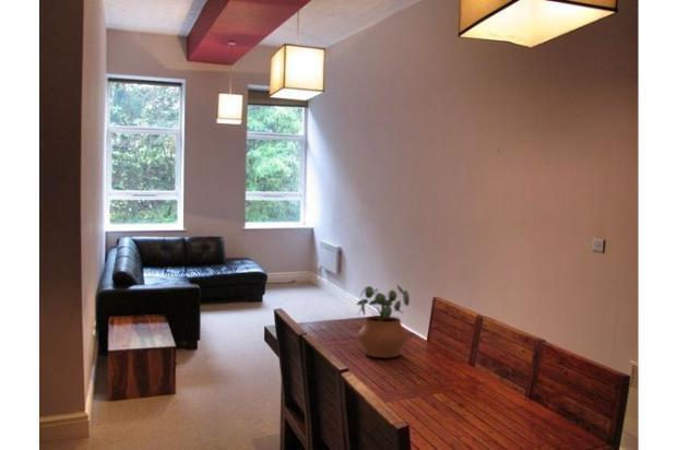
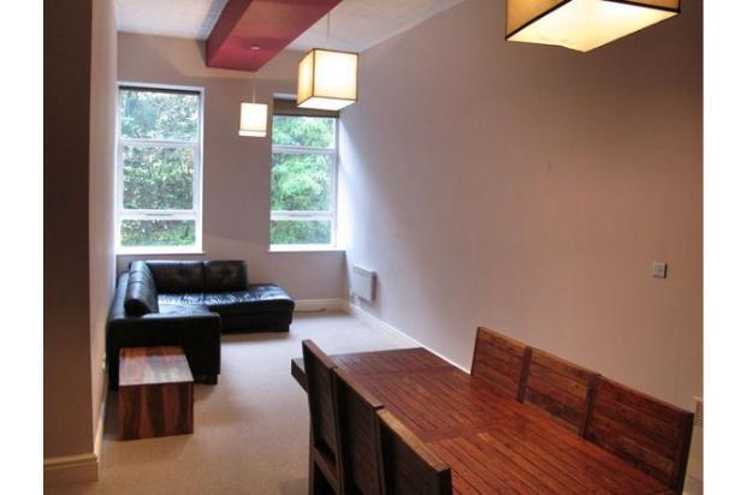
- potted plant (378, 318)
